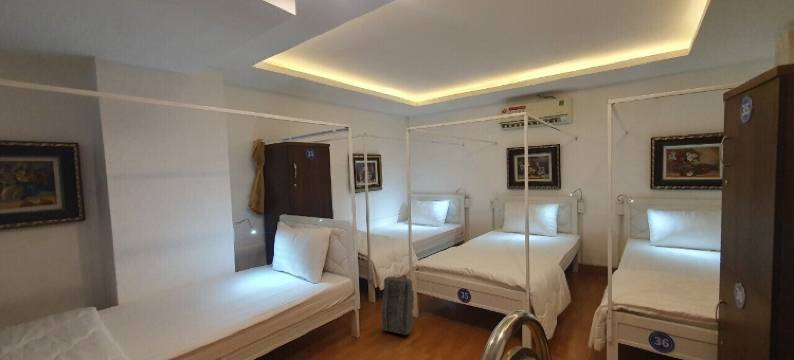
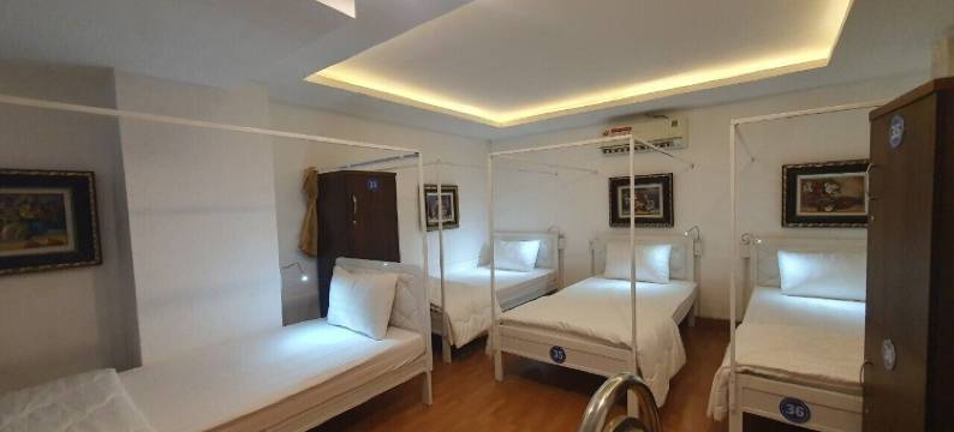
- backpack (397, 303)
